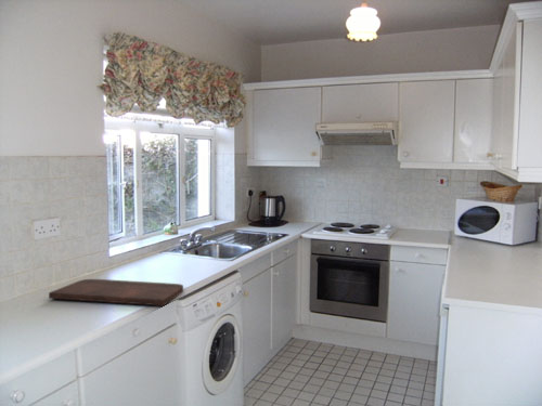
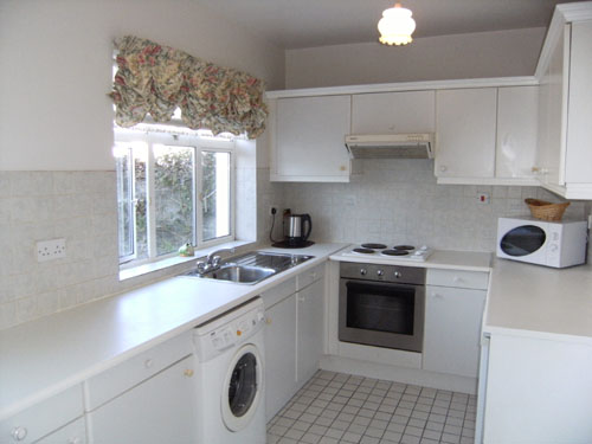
- cutting board (120, 290)
